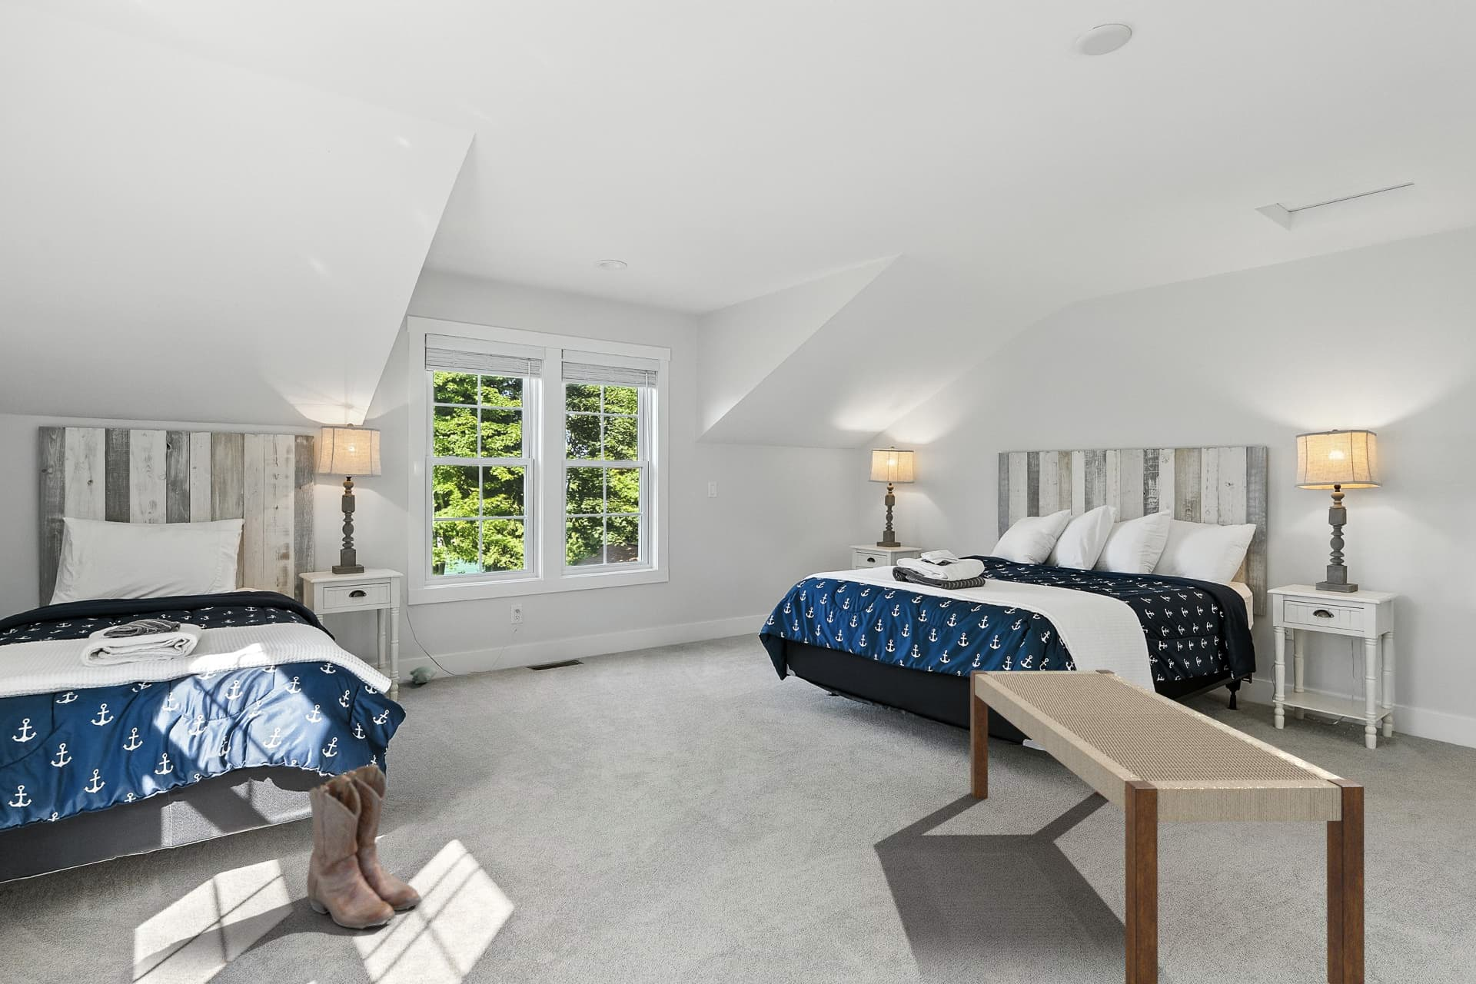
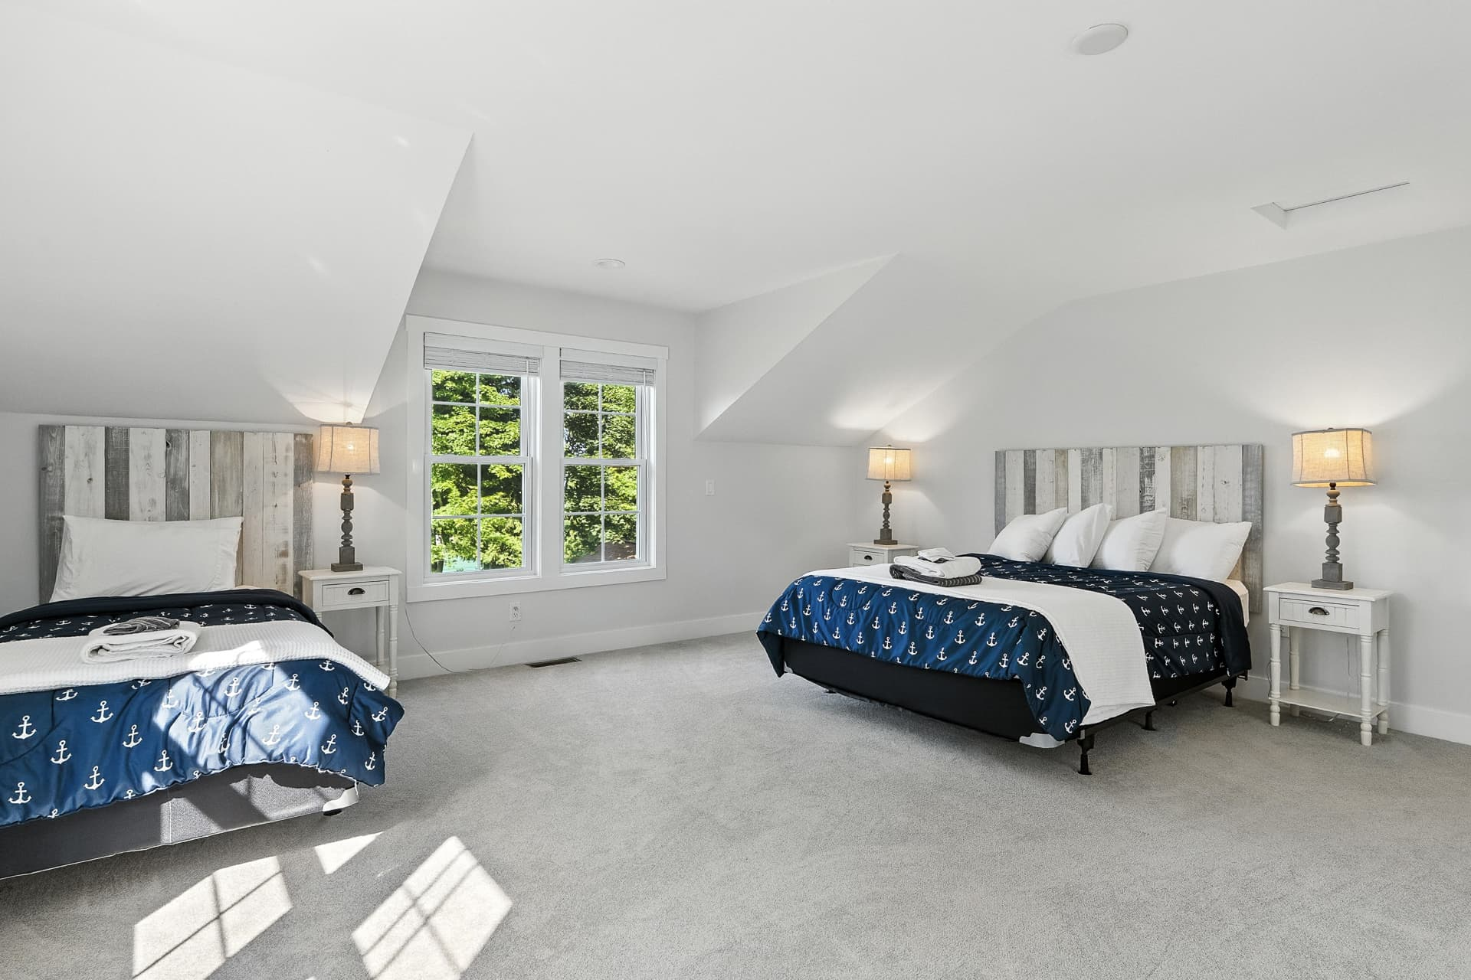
- boots (365, 839)
- plush toy (424, 673)
- bench (1118, 792)
